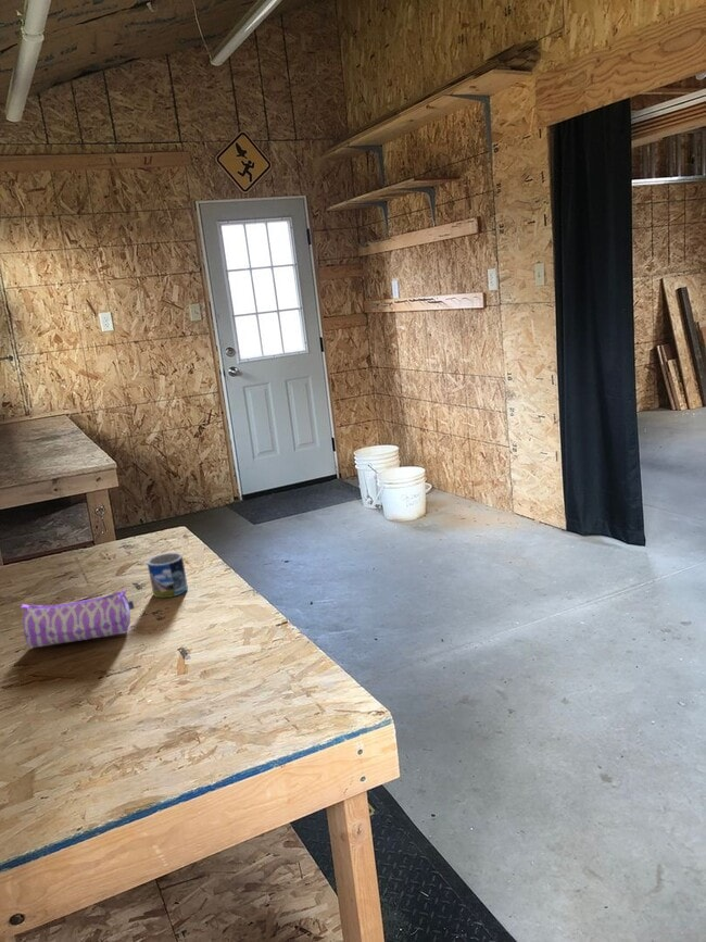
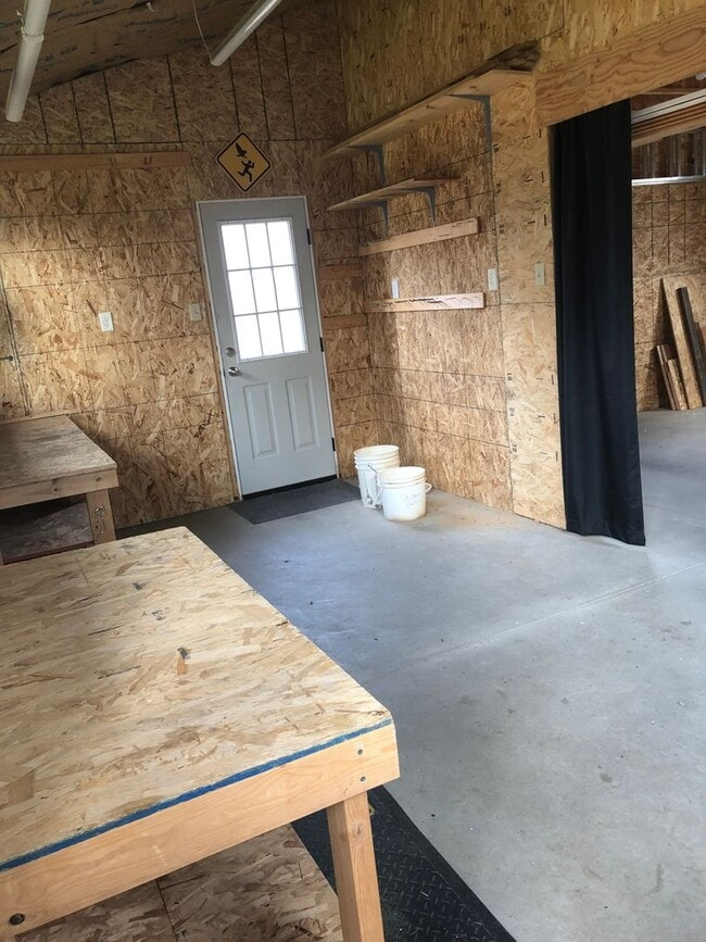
- pencil case (78, 618)
- mug (166, 573)
